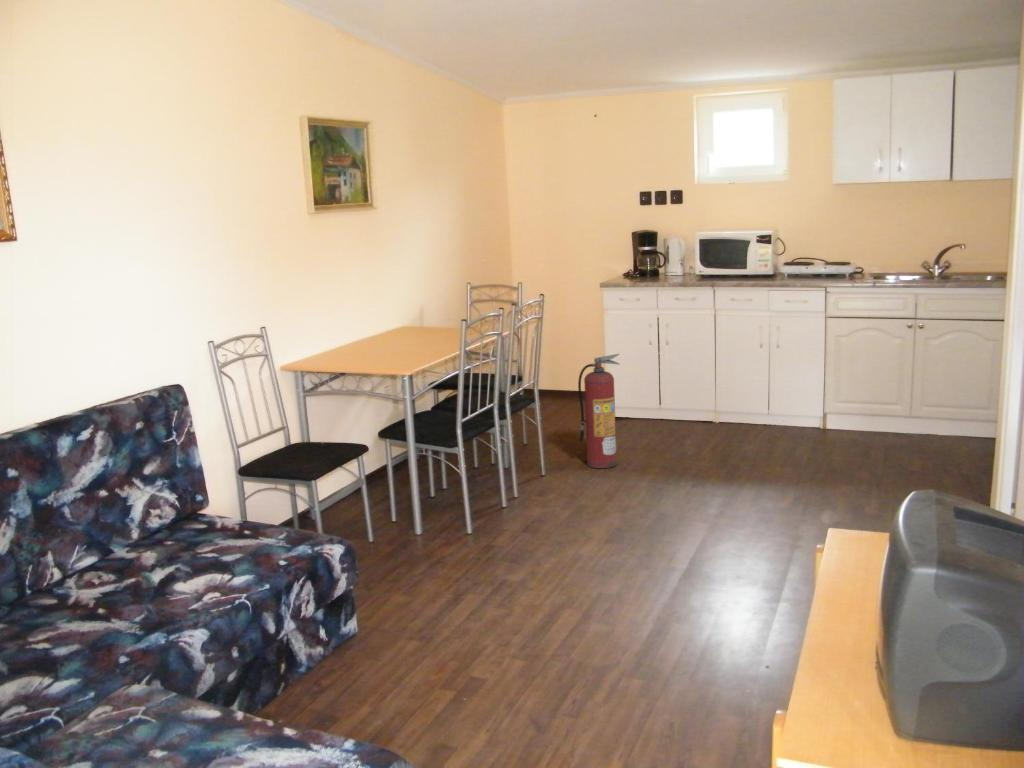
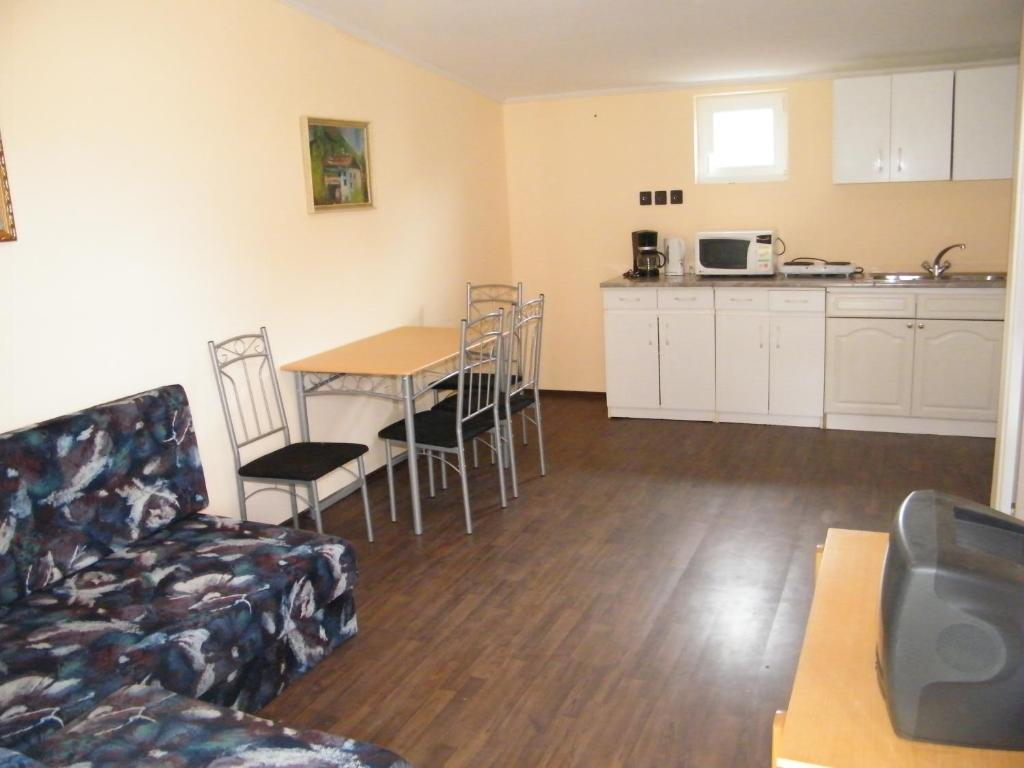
- fire extinguisher (599, 410)
